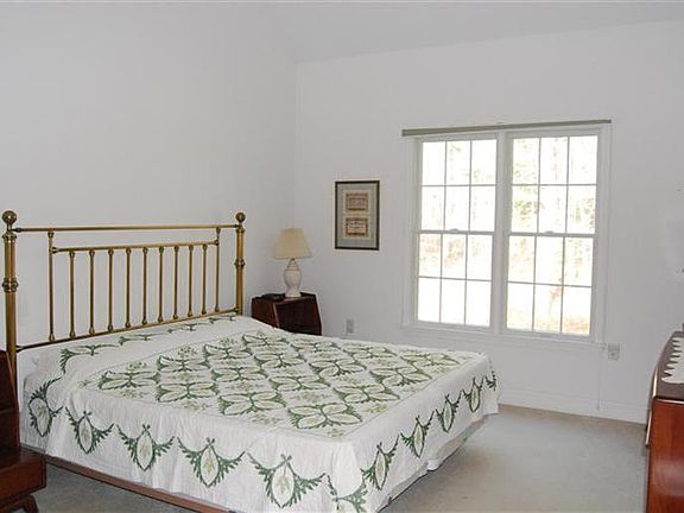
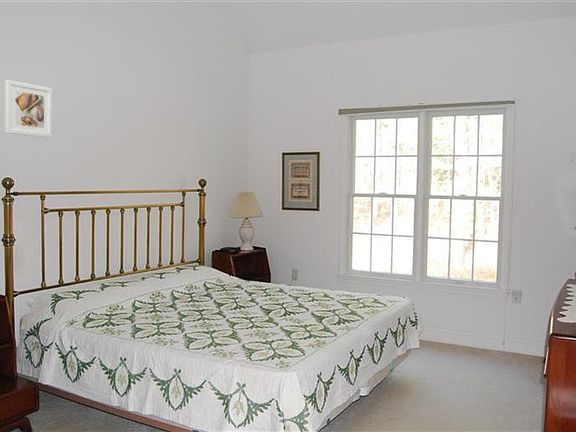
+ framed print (29, 109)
